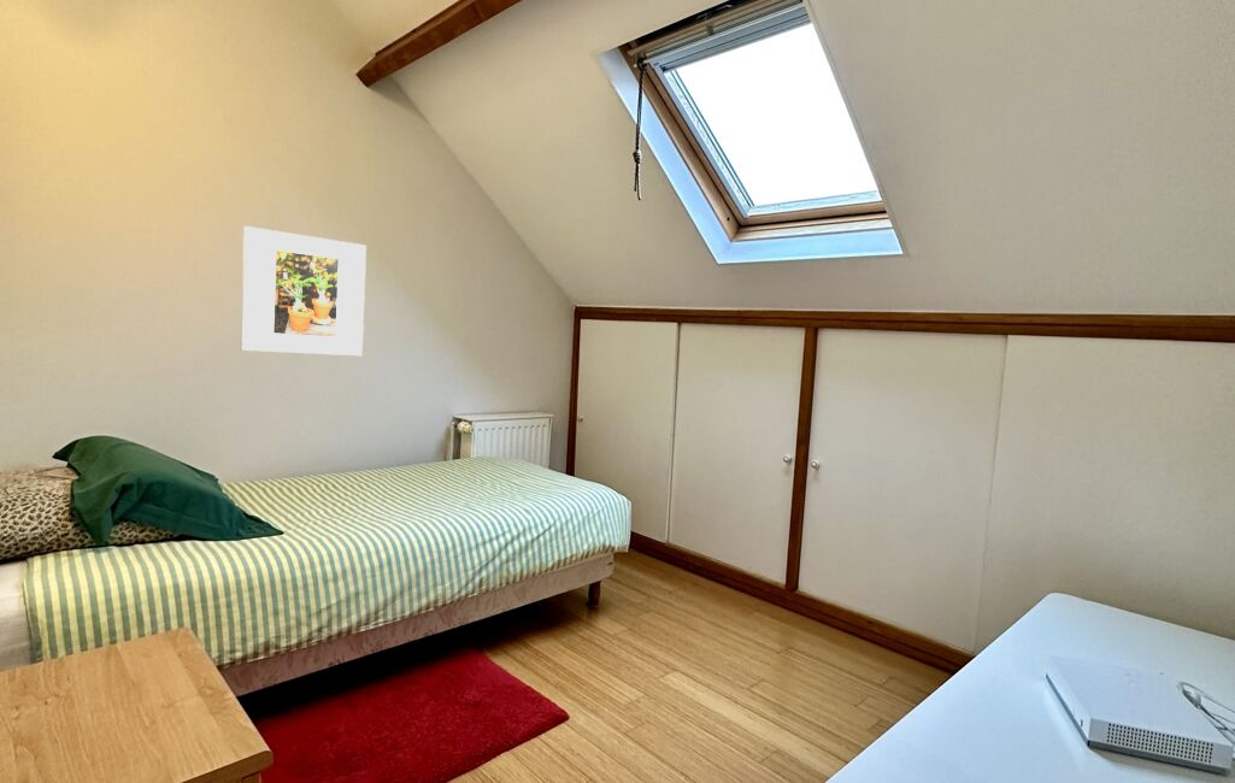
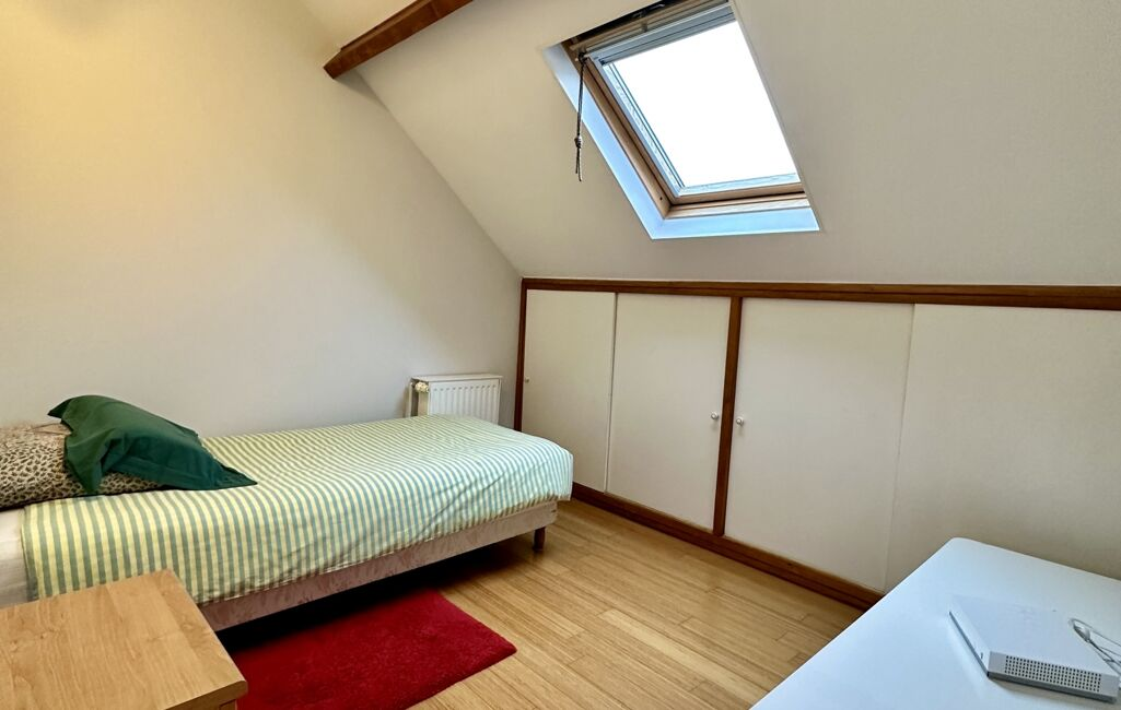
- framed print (306, 294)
